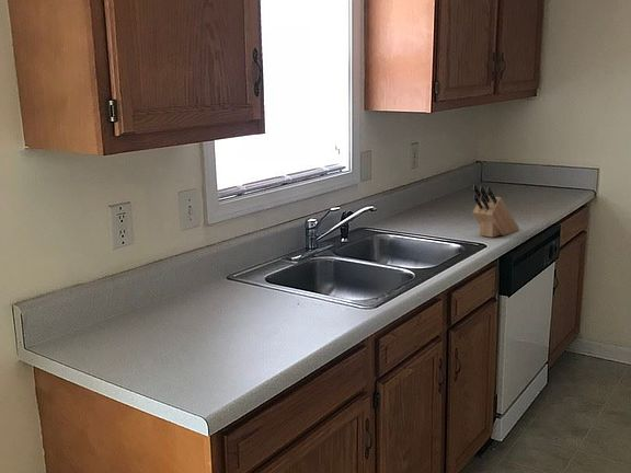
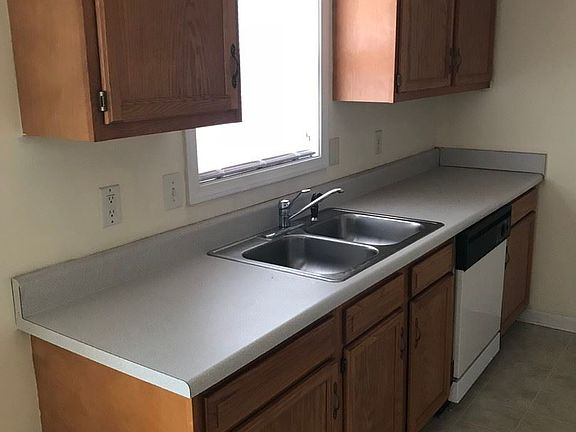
- knife block (494, 208)
